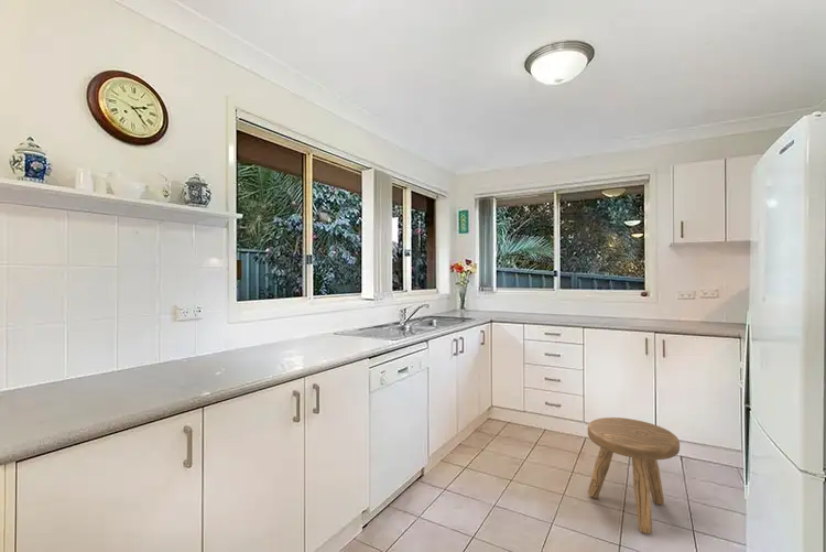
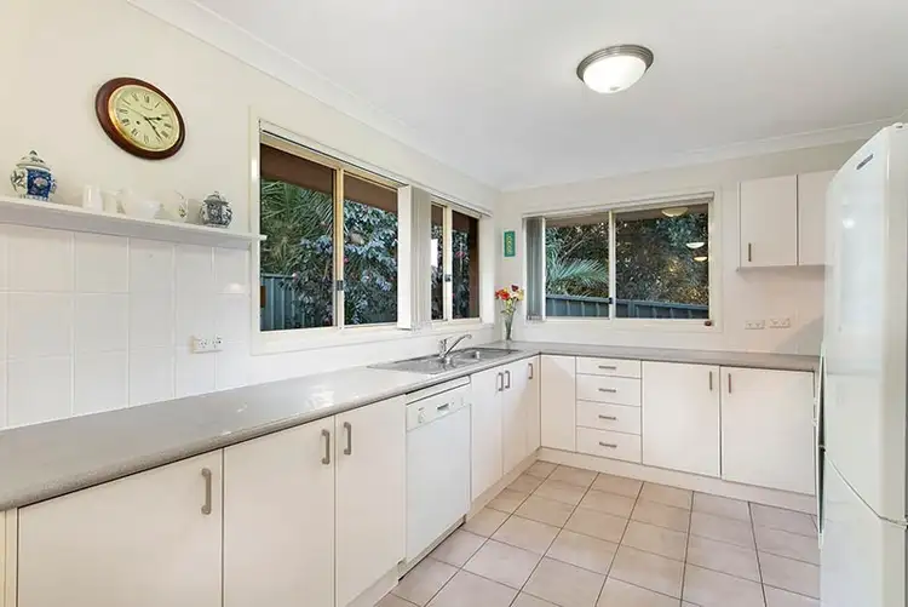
- stool (633, 470)
